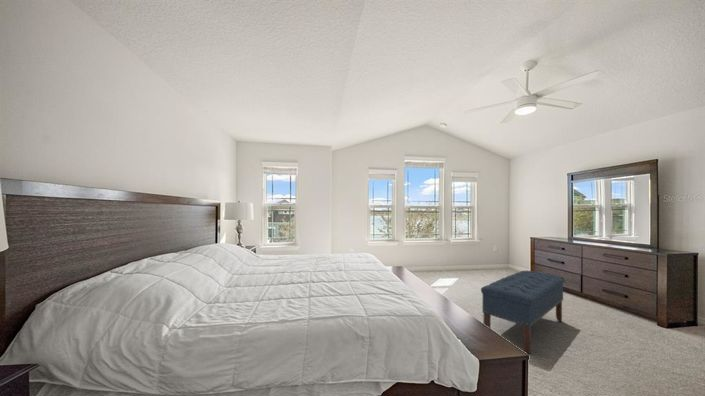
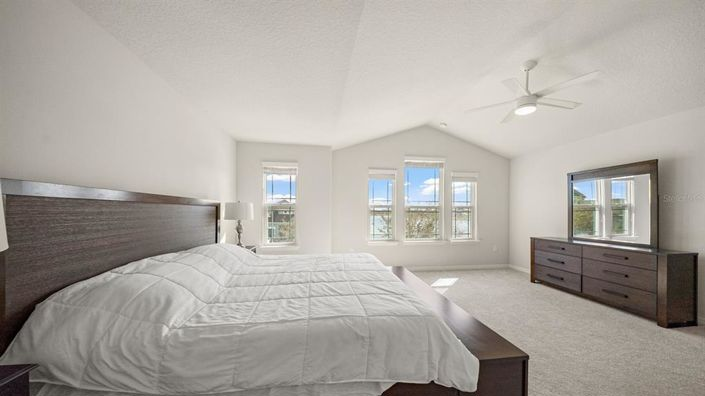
- bench (525, 304)
